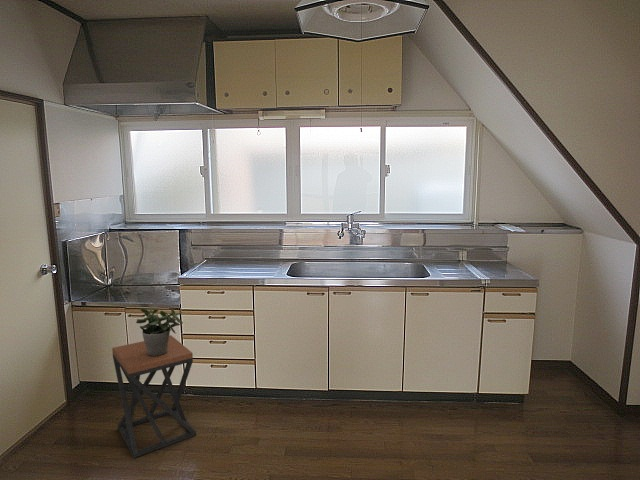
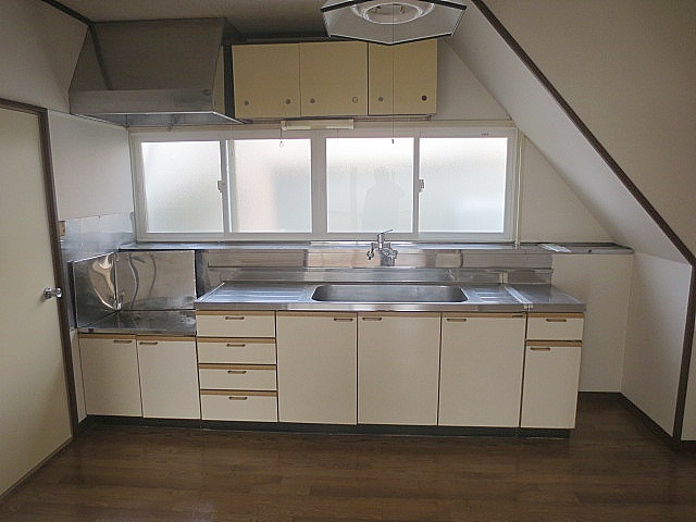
- potted plant (159, 328)
- stool (152, 393)
